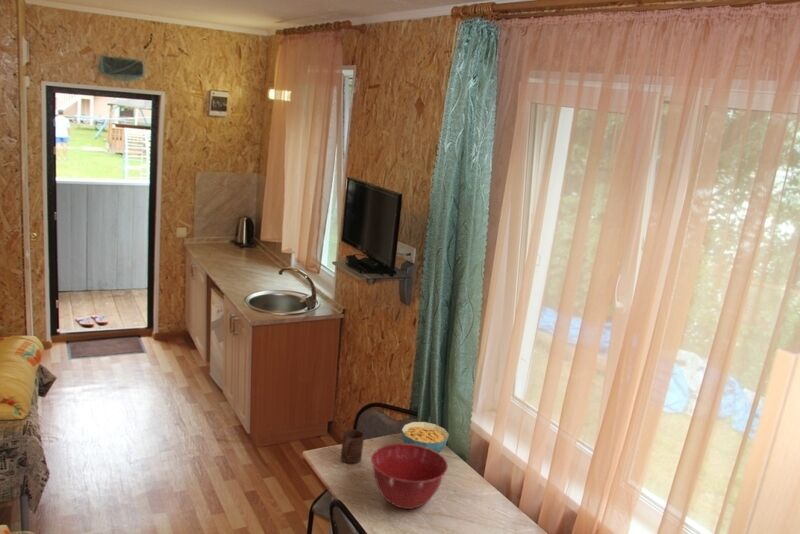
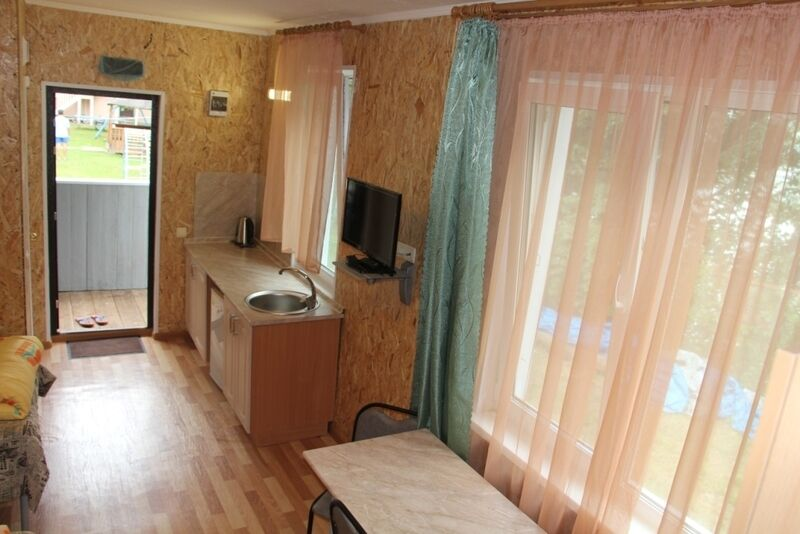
- cereal bowl (423, 442)
- cup (351, 447)
- mixing bowl (407, 479)
